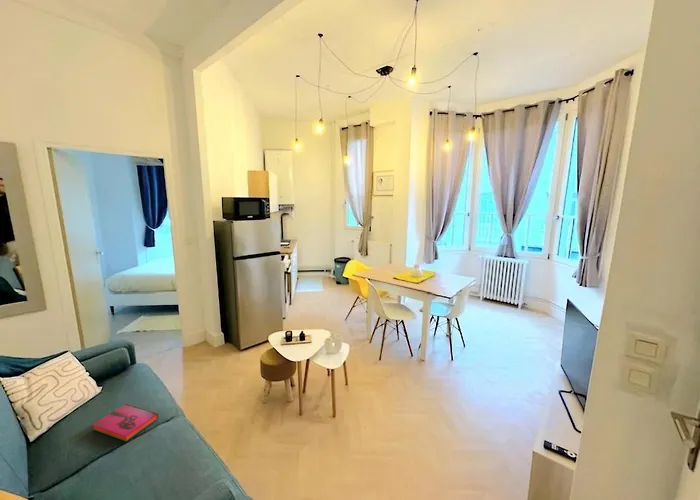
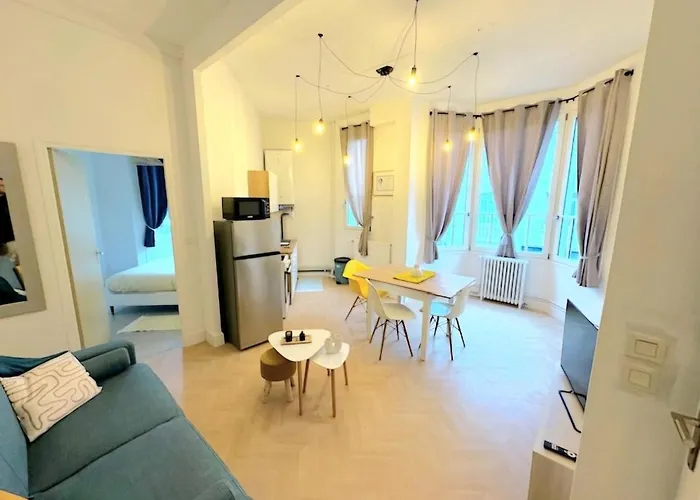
- hardback book (126, 420)
